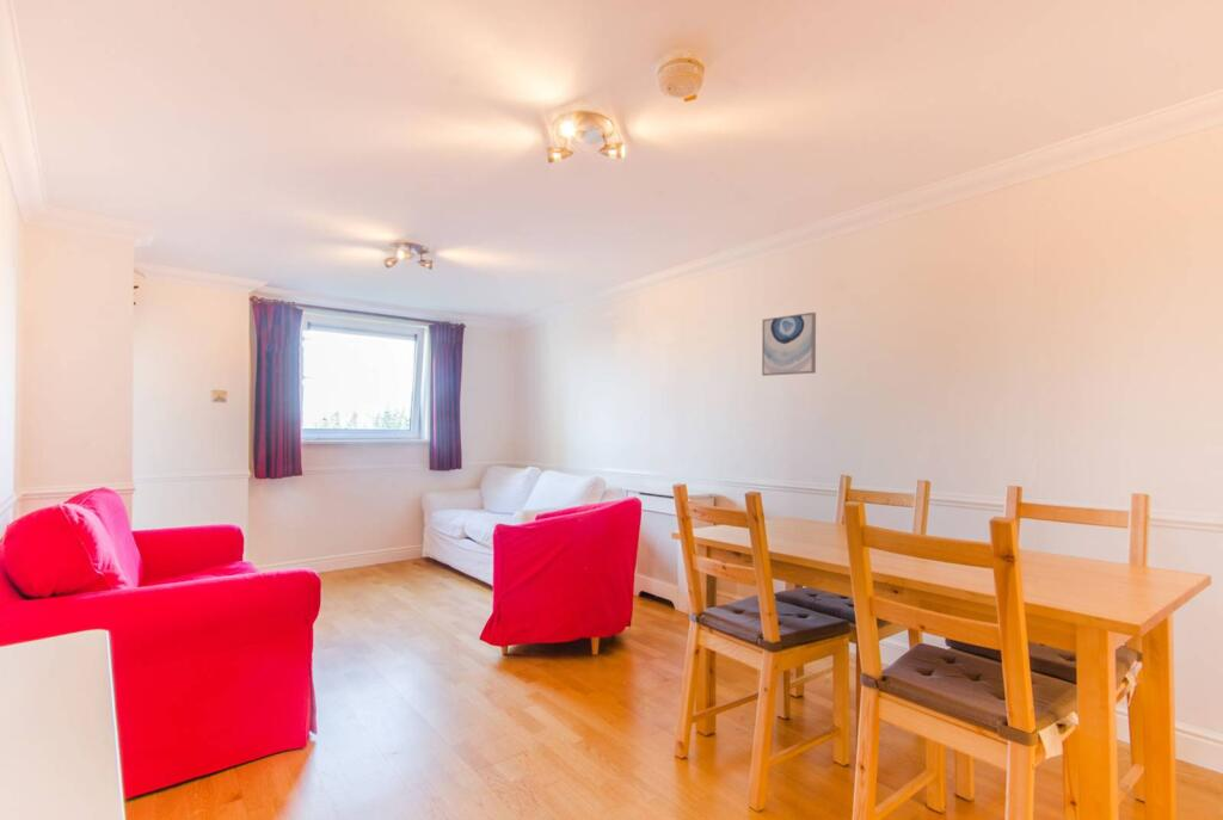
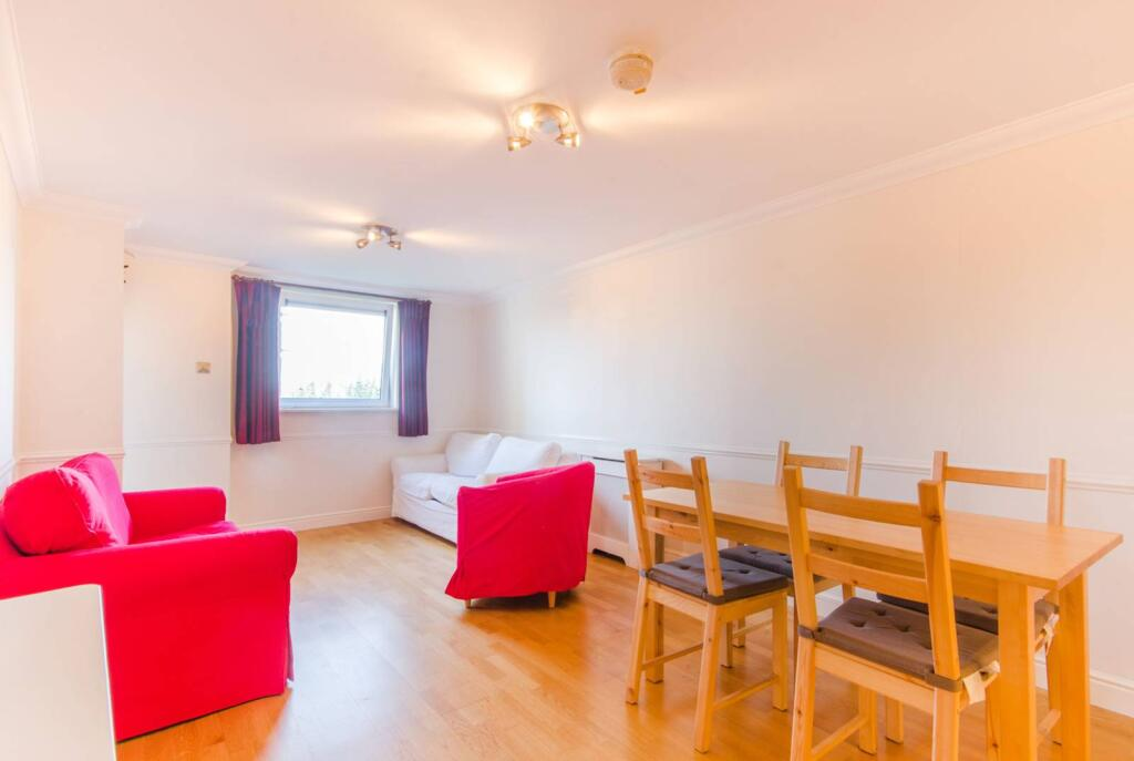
- wall art (787, 345)
